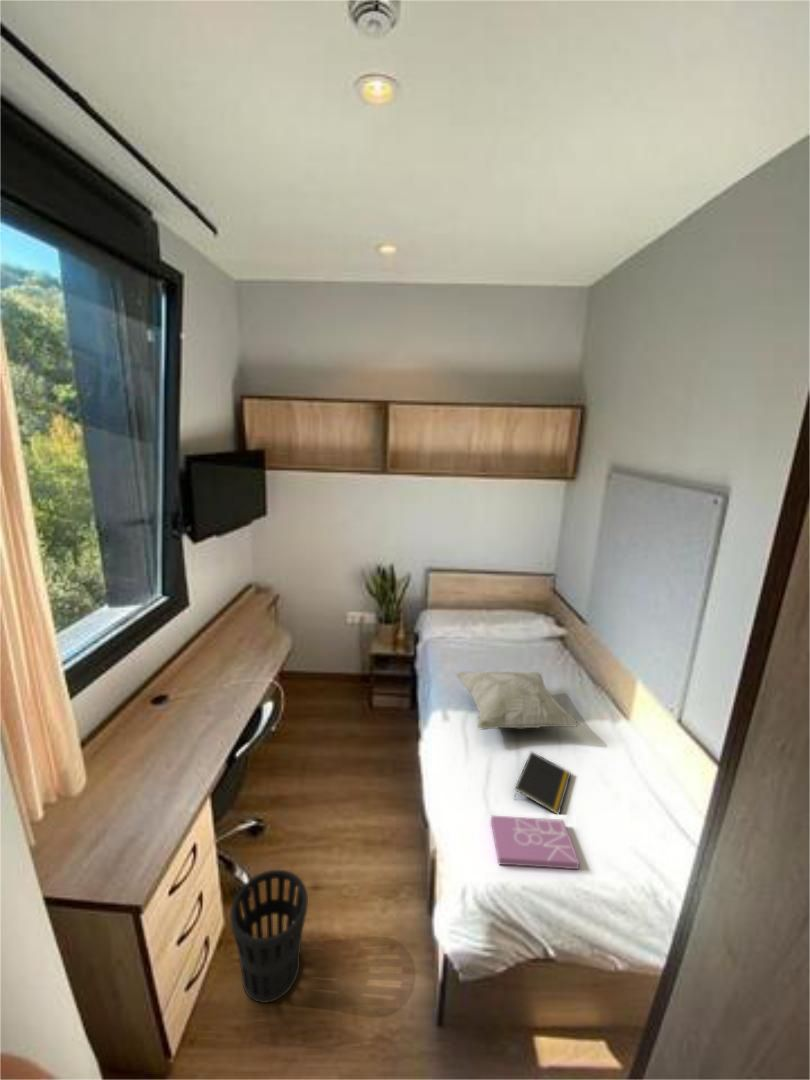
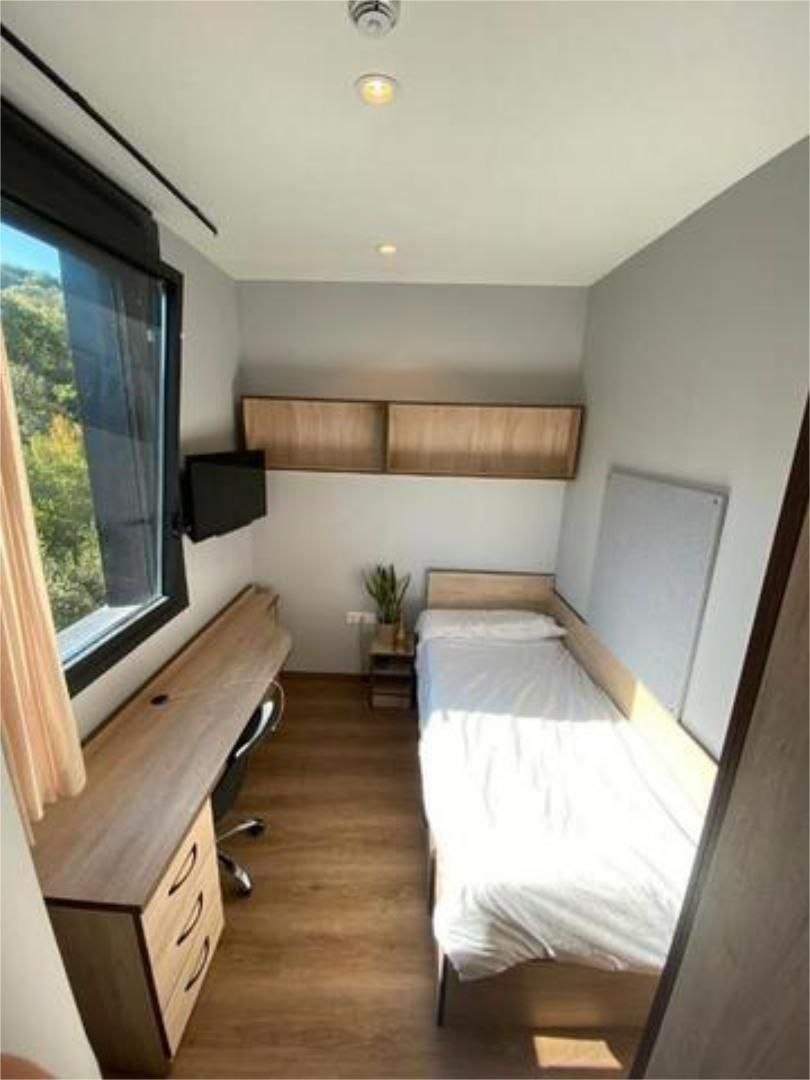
- notepad (543, 780)
- book (532, 841)
- wastebasket (270, 937)
- decorative pillow (512, 697)
